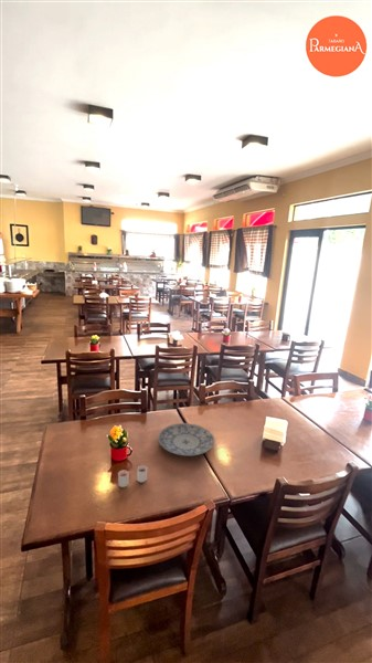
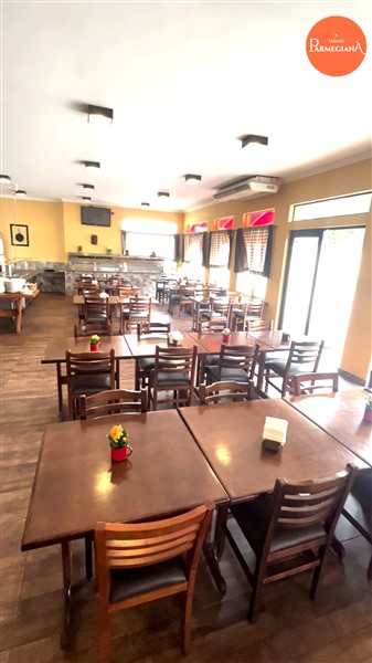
- plate (185, 440)
- drinking glass (137, 476)
